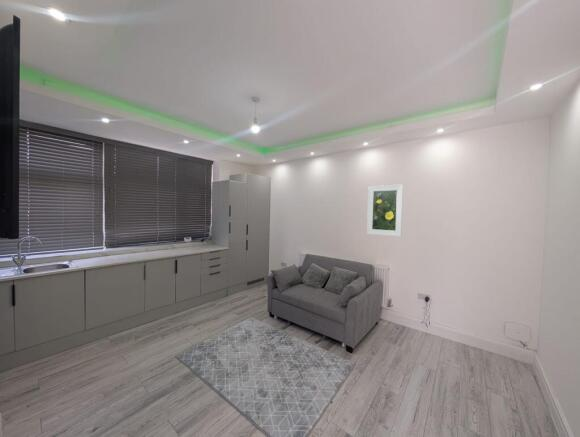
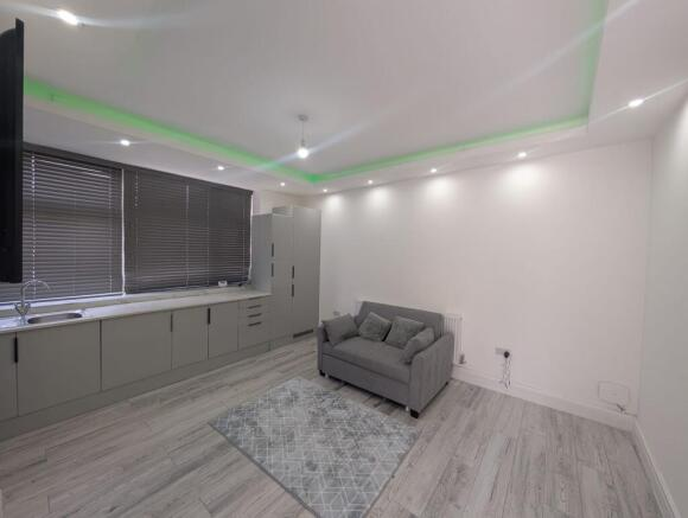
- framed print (384, 210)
